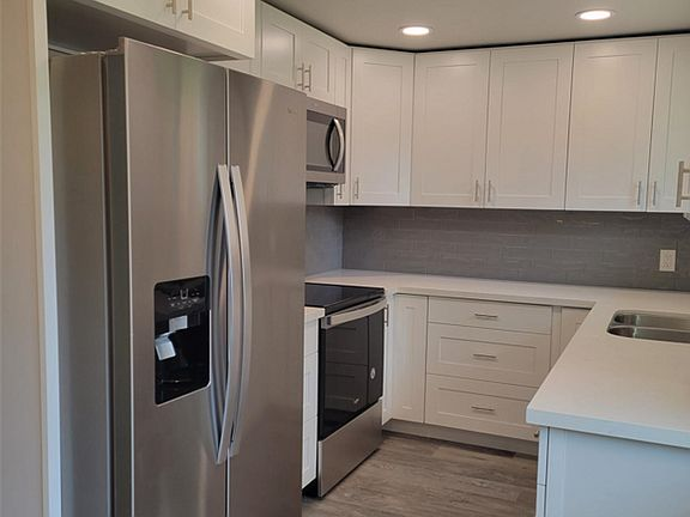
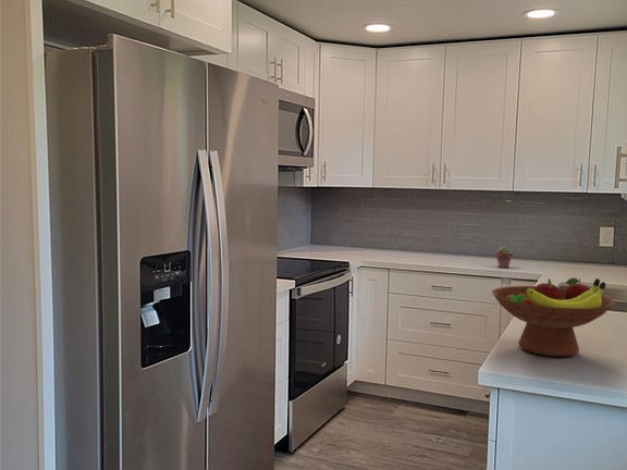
+ fruit bowl (550, 312)
+ potted succulent (503, 256)
